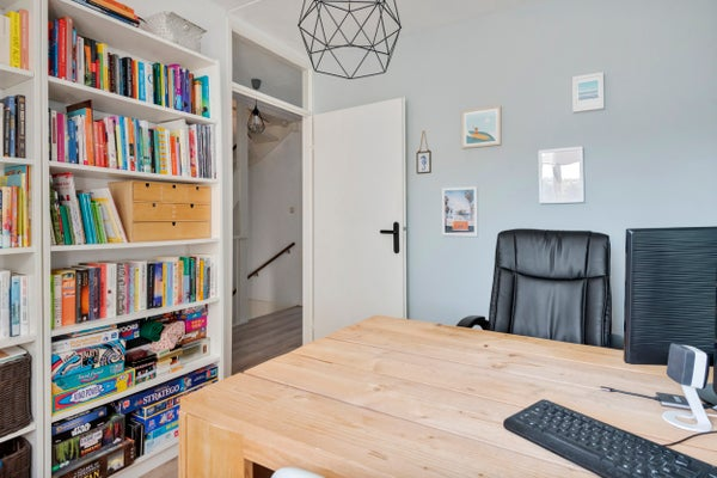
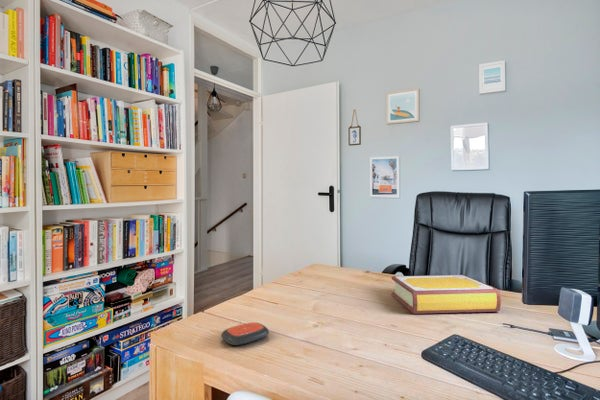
+ remote control (245, 333)
+ book (441, 292)
